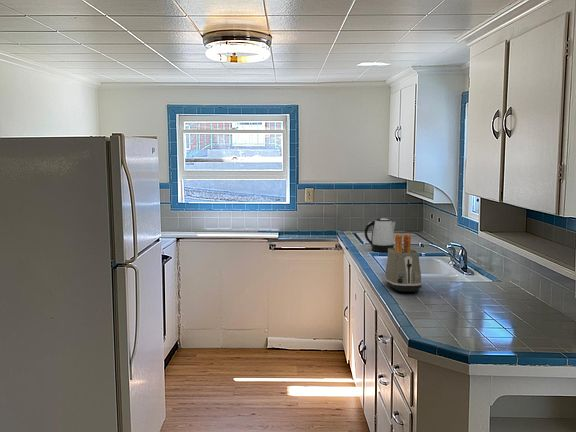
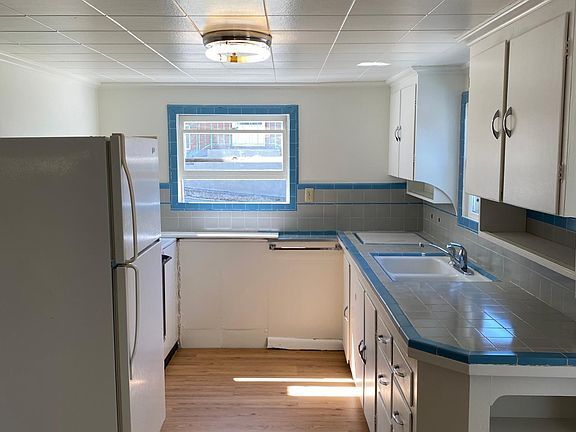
- toaster (403, 261)
- kettle (379, 234)
